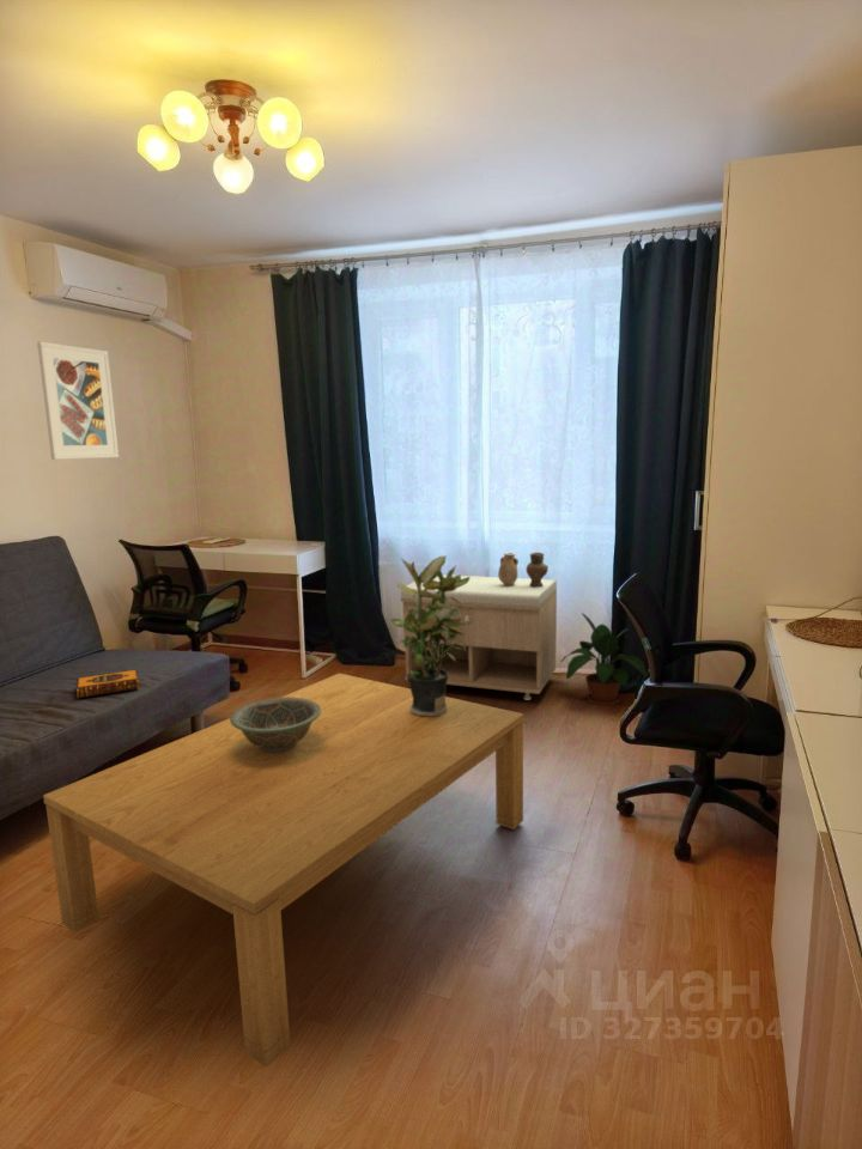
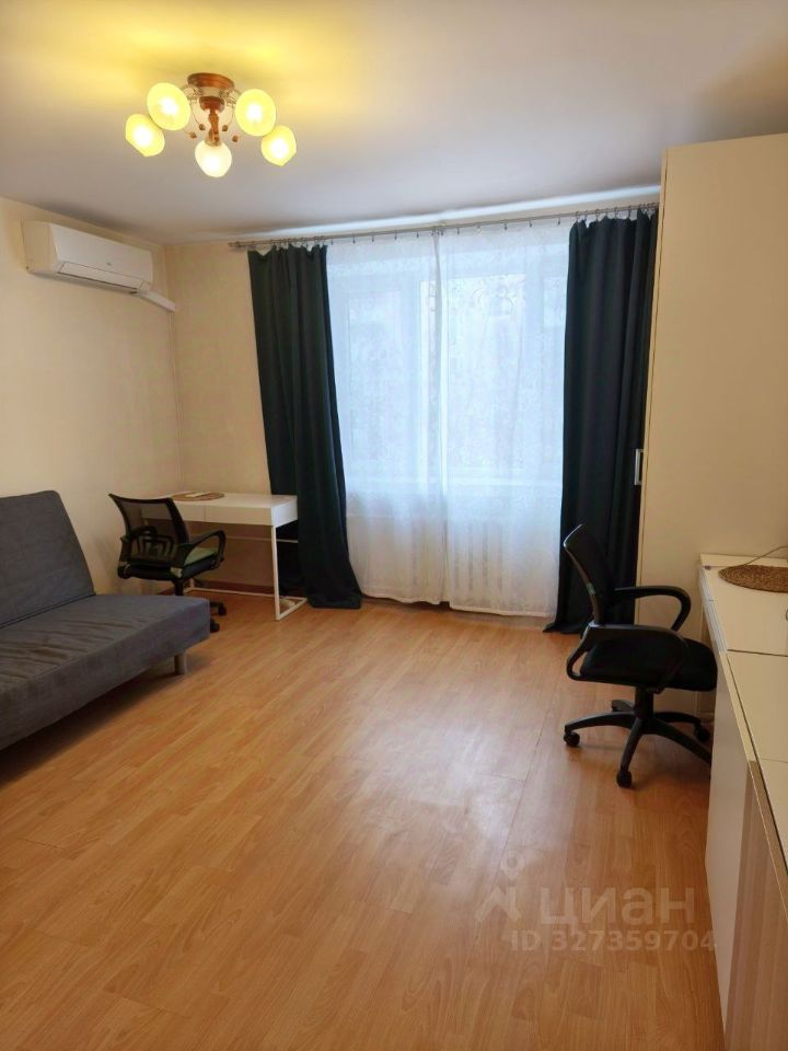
- potted plant (603, 655)
- potted plant (433, 632)
- decorative bowl (277, 728)
- vase (526, 569)
- hardback book (108, 683)
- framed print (80, 403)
- coffee table (314, 809)
- storage bench (480, 634)
